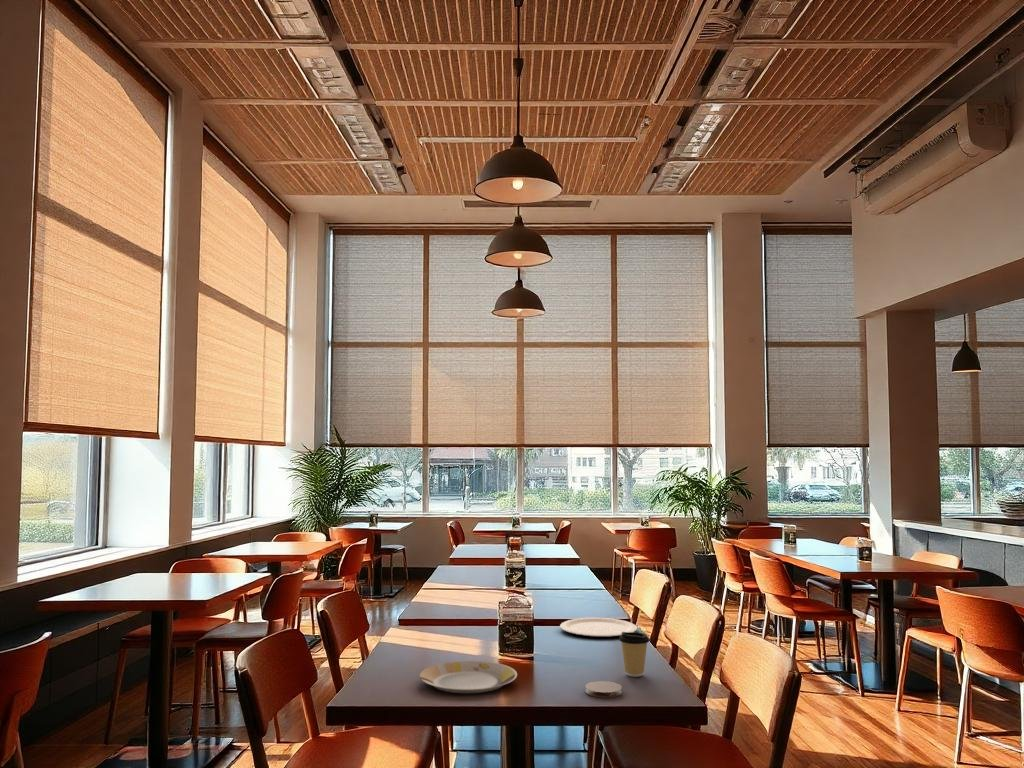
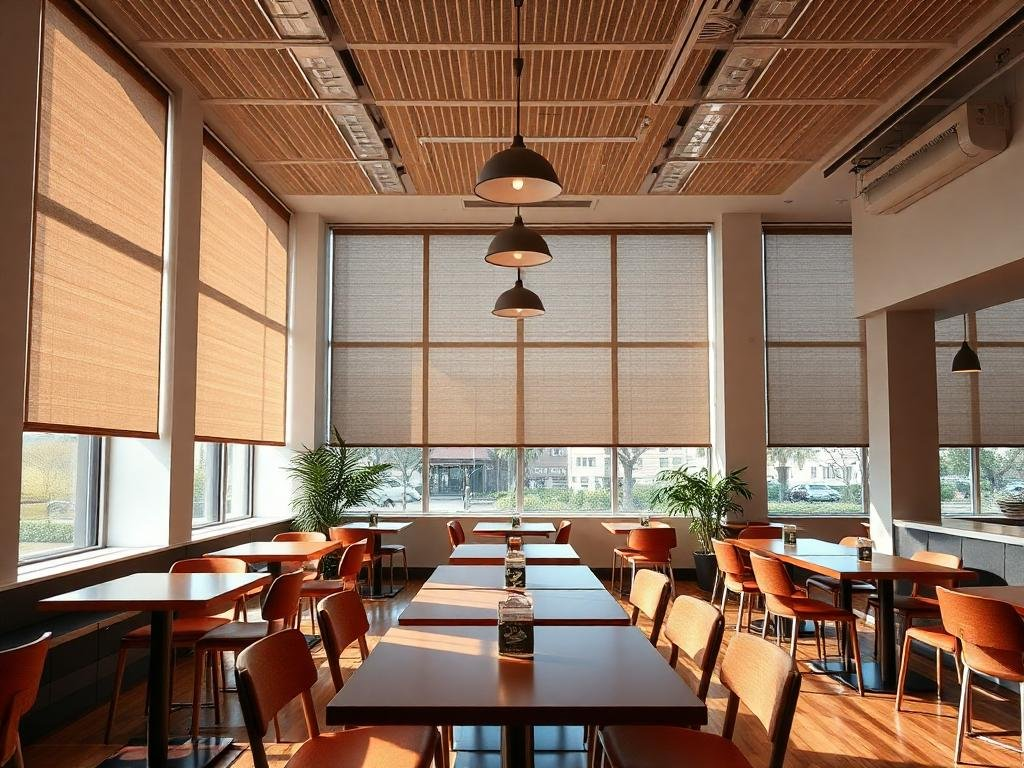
- plate (468, 678)
- coaster (603, 689)
- coffee cup (634, 653)
- plate (598, 628)
